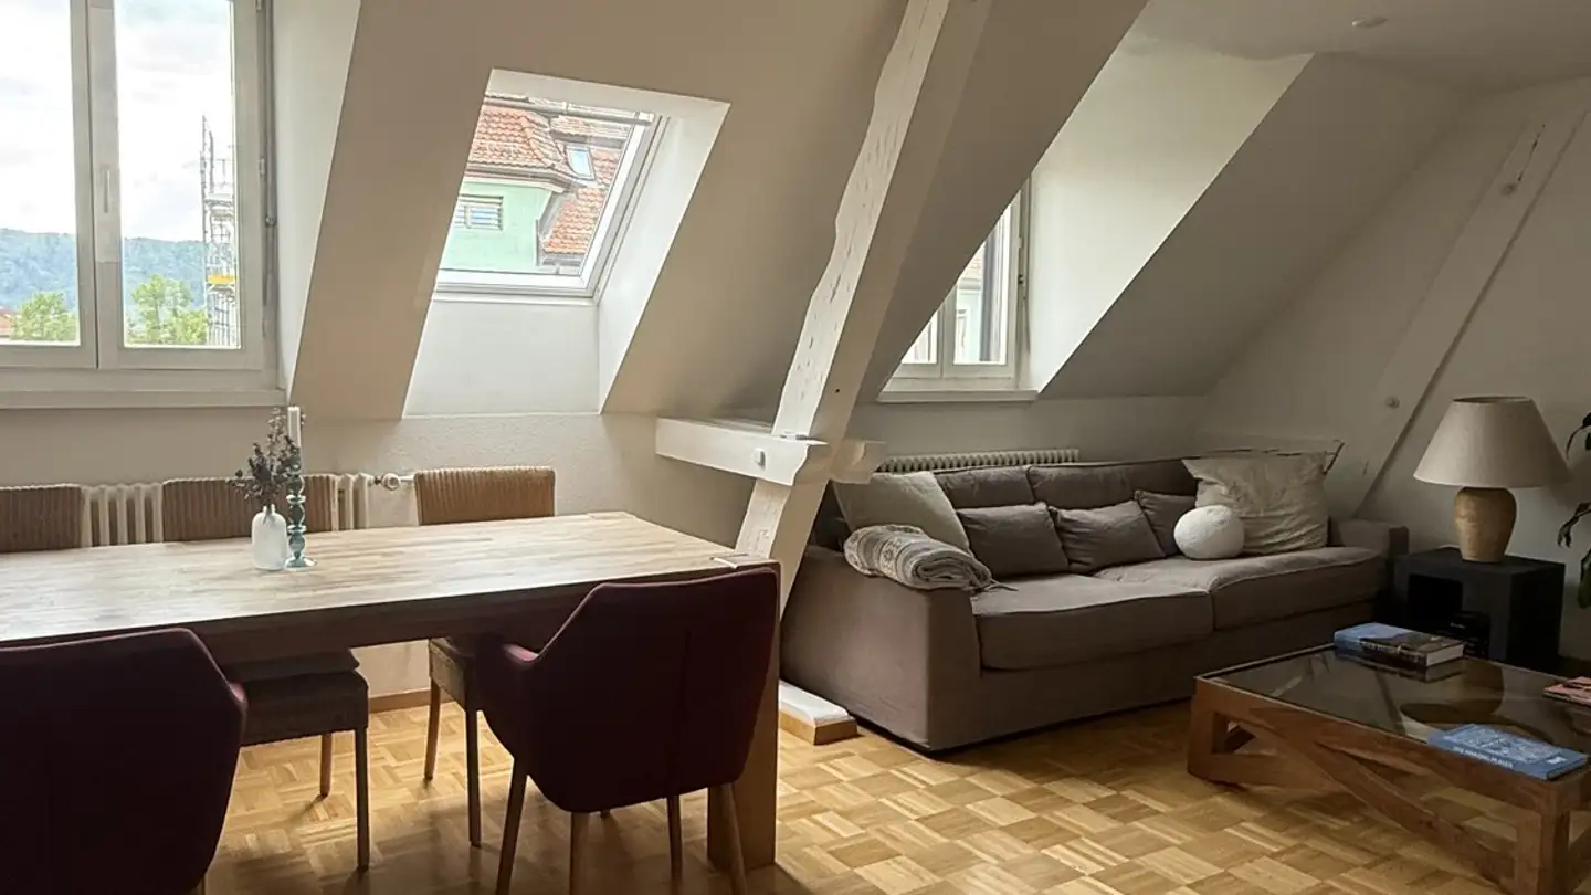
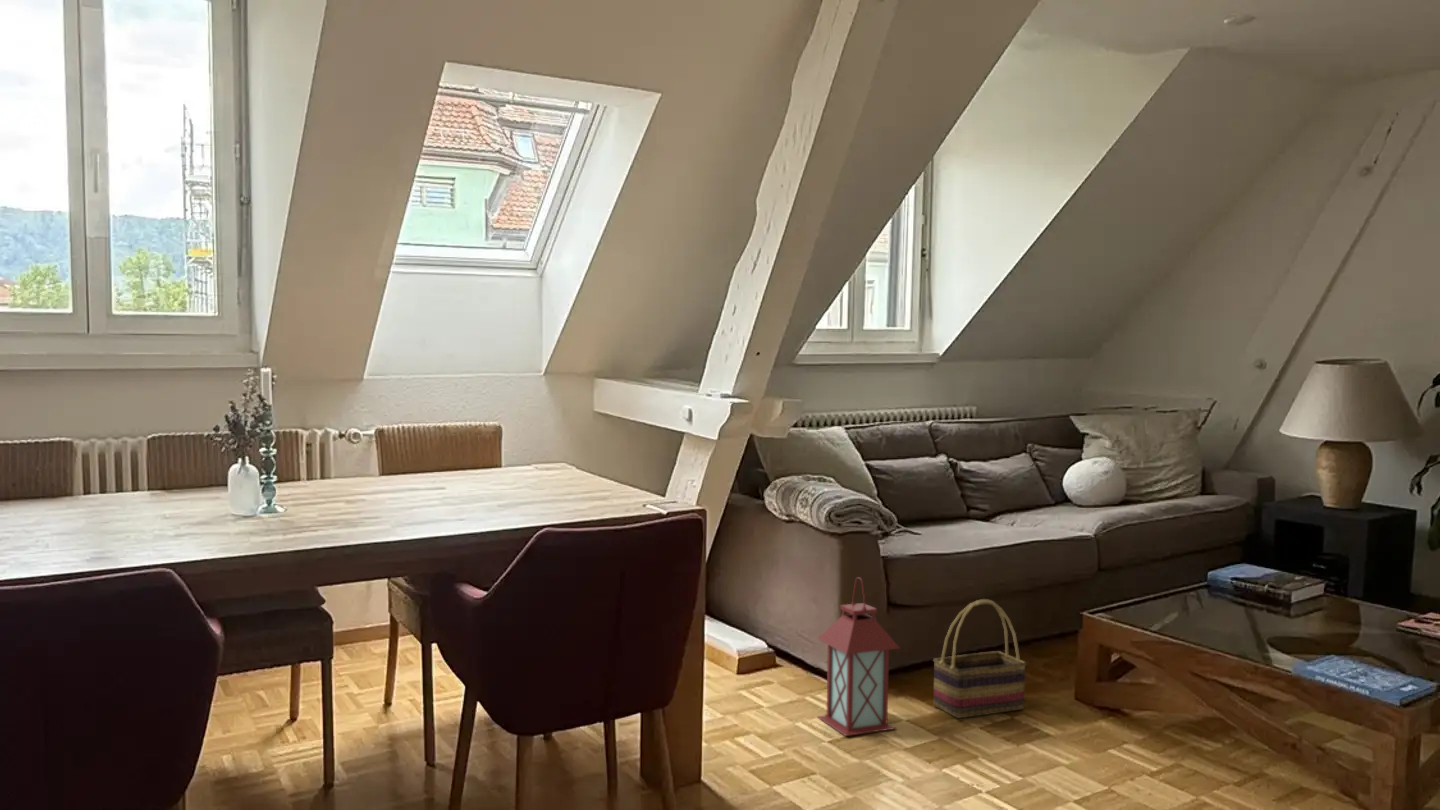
+ lantern (857, 650)
+ basket (979, 653)
